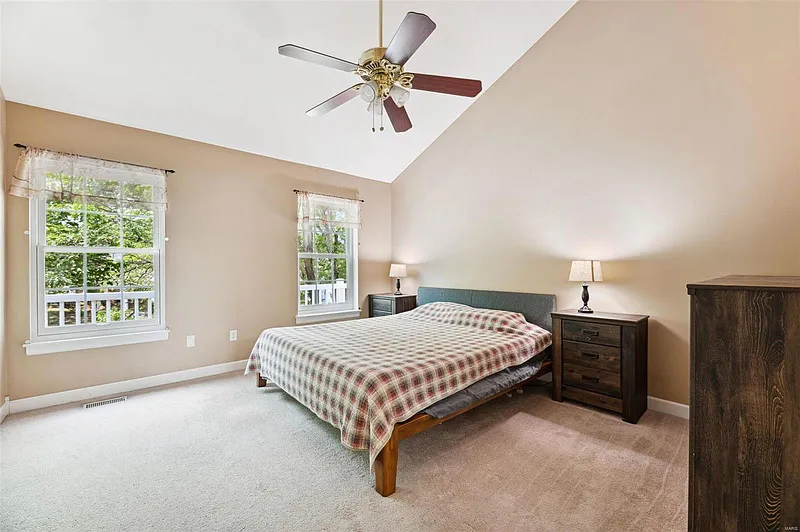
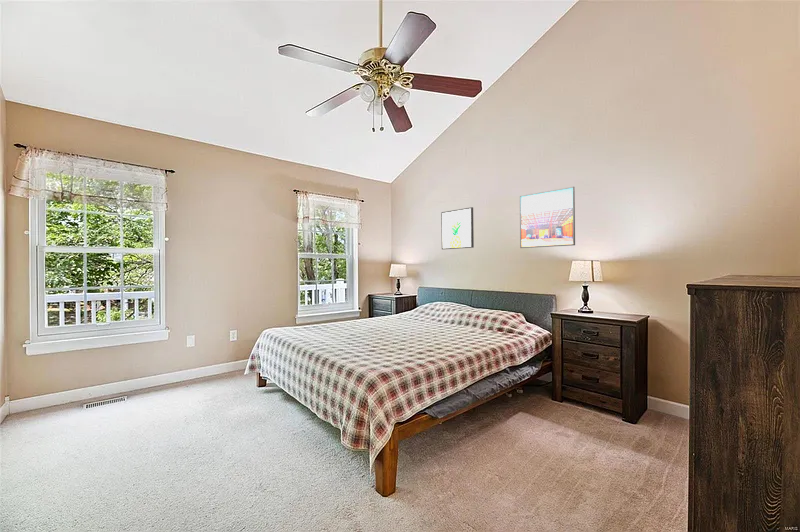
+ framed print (545, 219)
+ wall art (456, 229)
